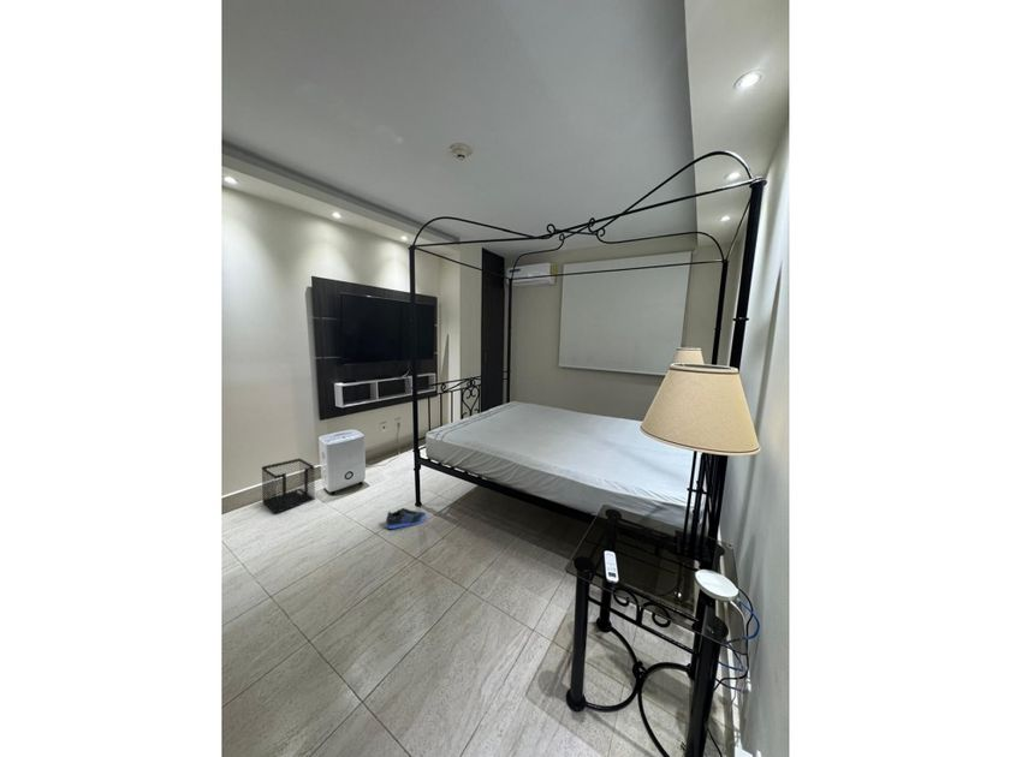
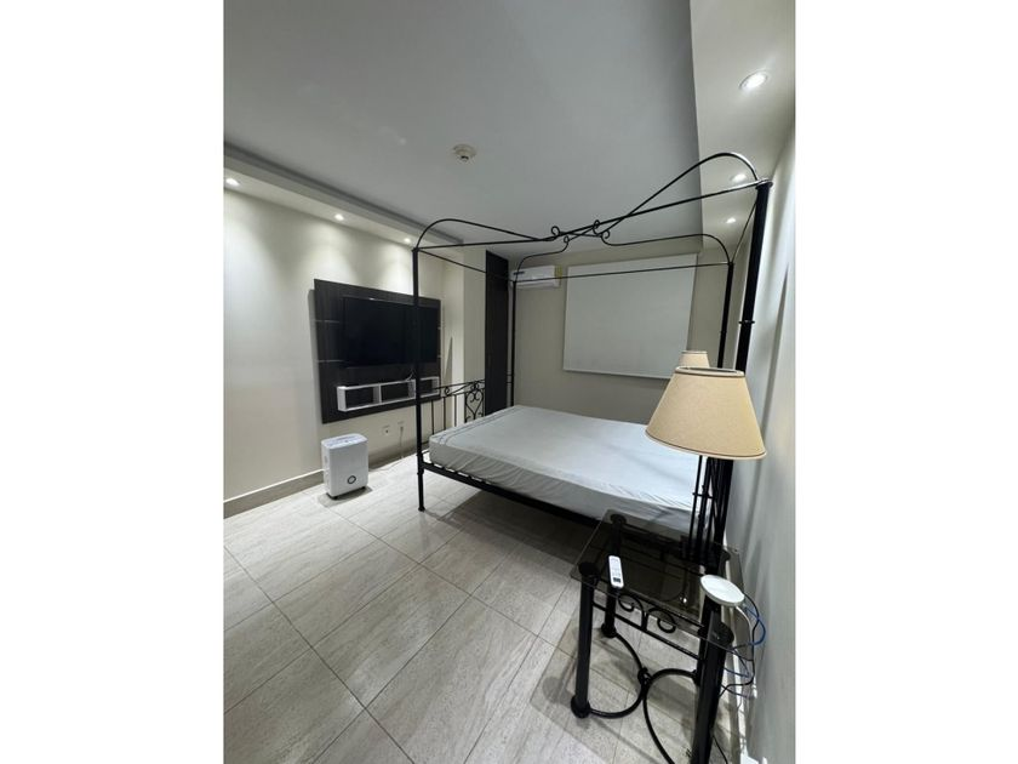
- wastebasket (287, 484)
- sneaker (406, 515)
